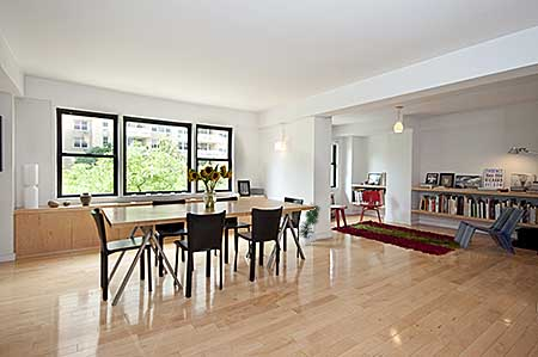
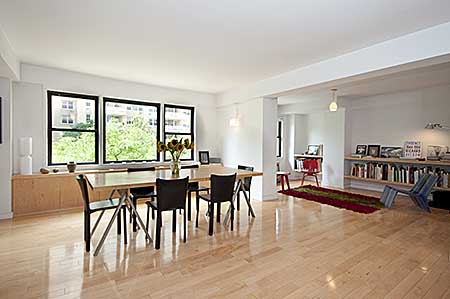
- potted plant (308, 222)
